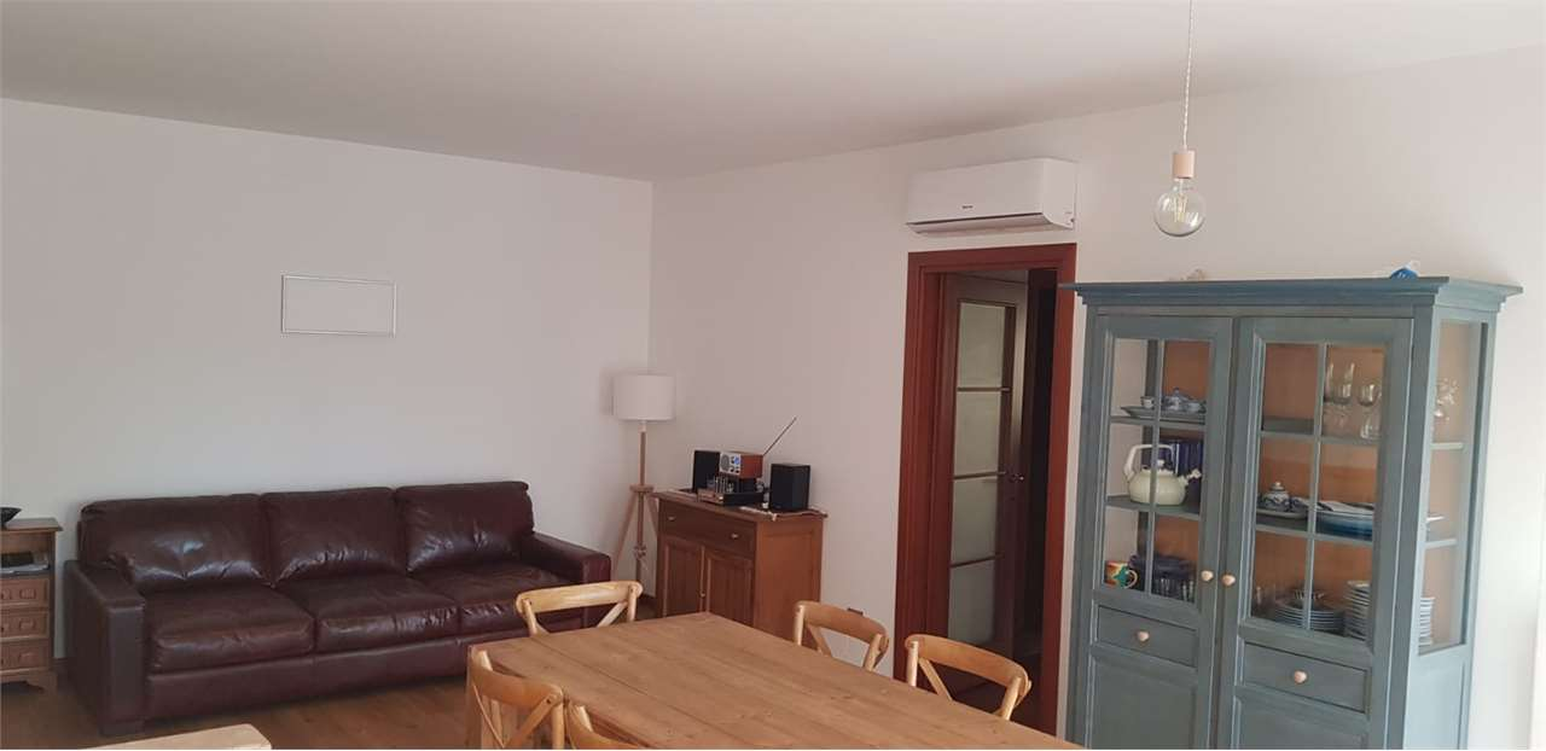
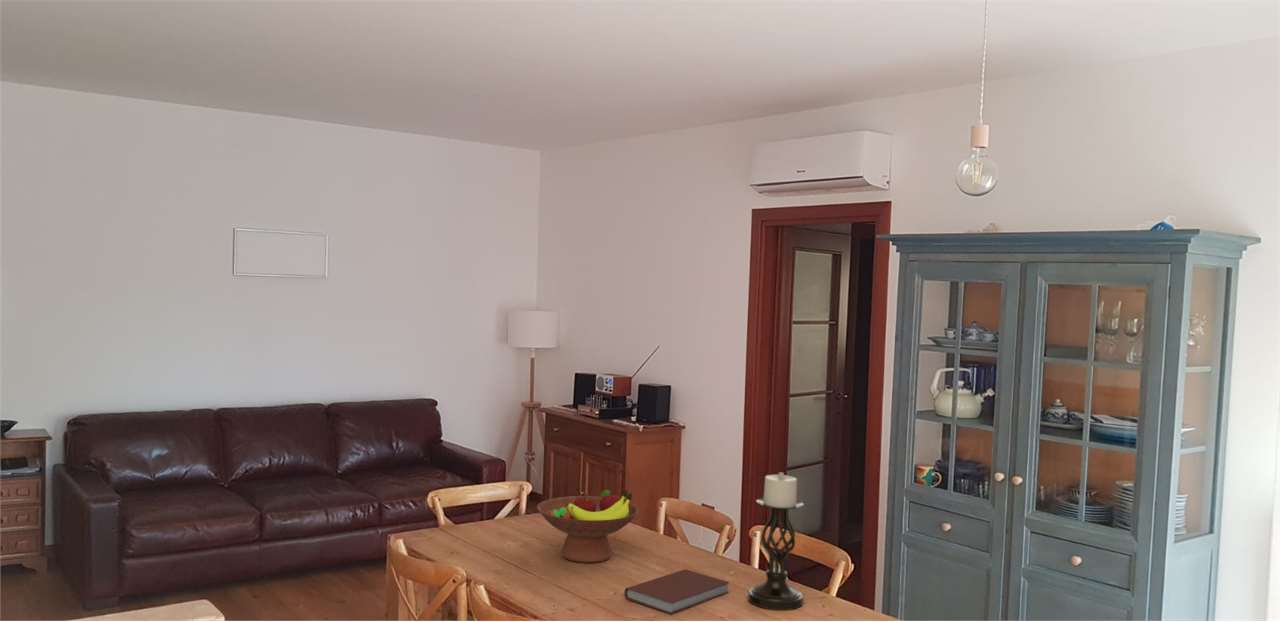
+ candle holder (779, 538)
+ fruit bowl (587, 522)
+ book (677, 590)
